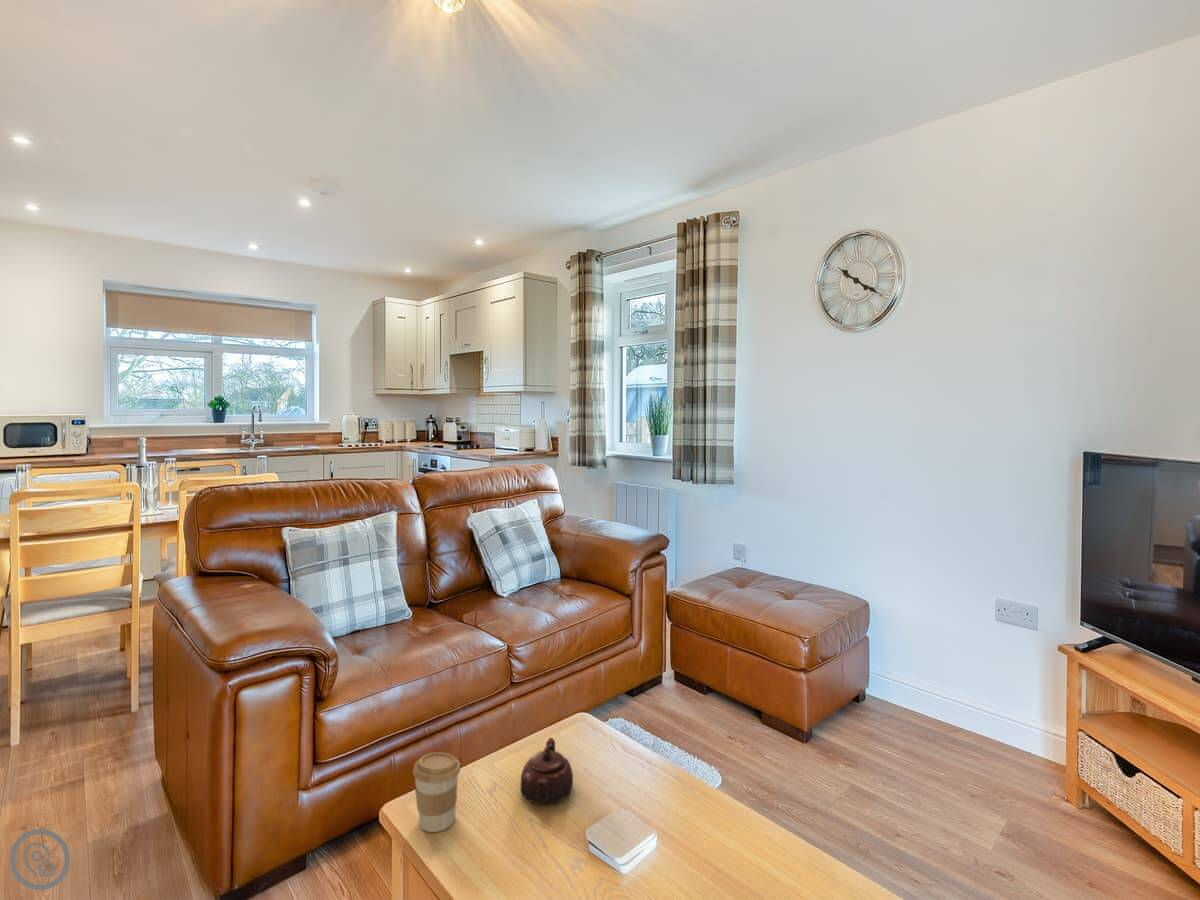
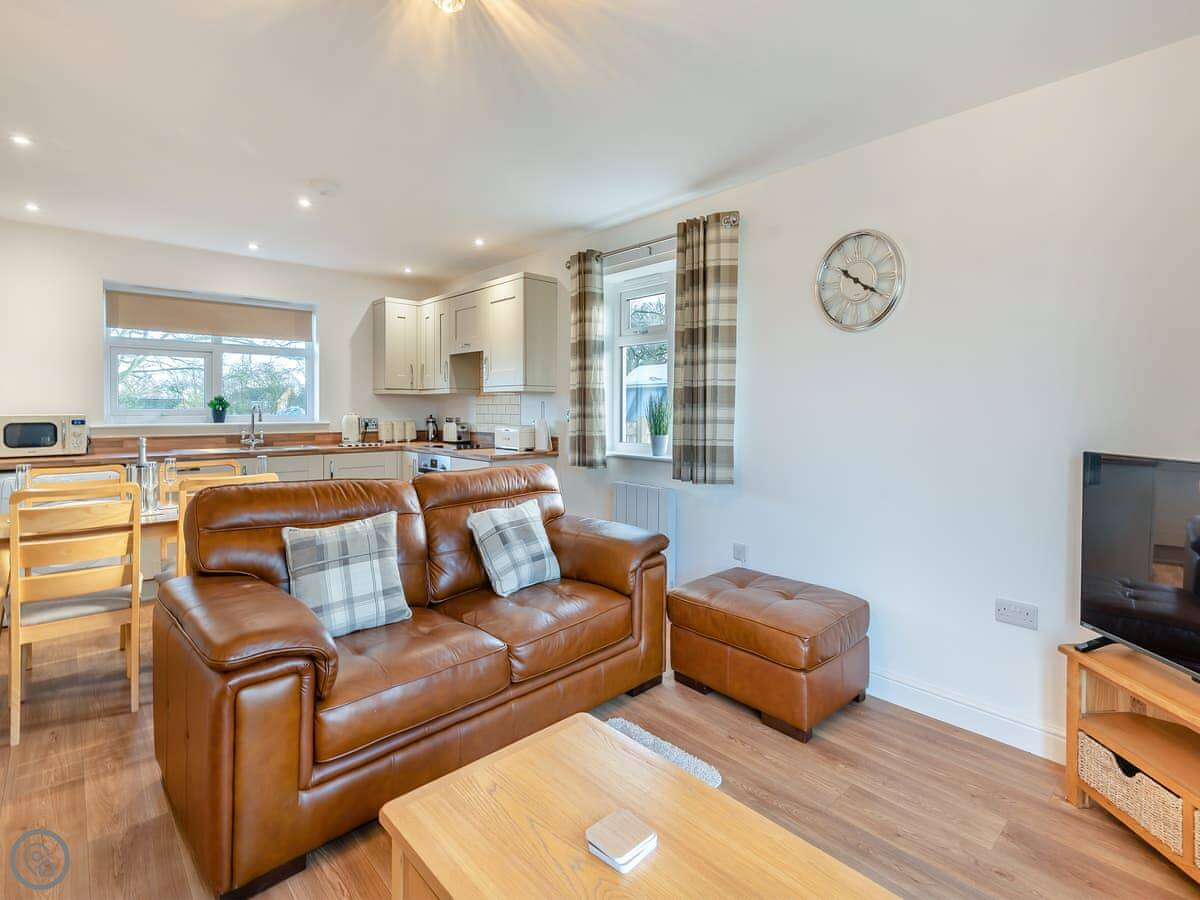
- coffee cup (437, 789)
- teapot (547, 768)
